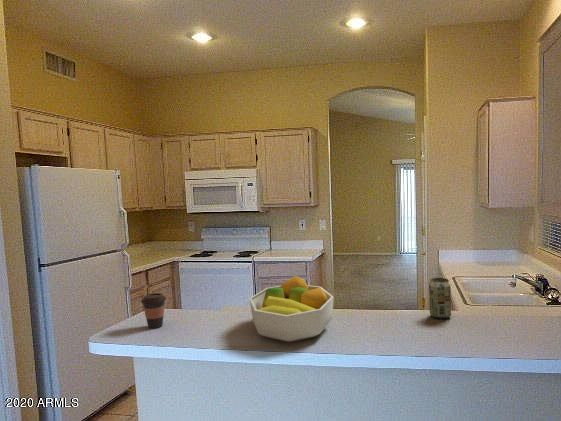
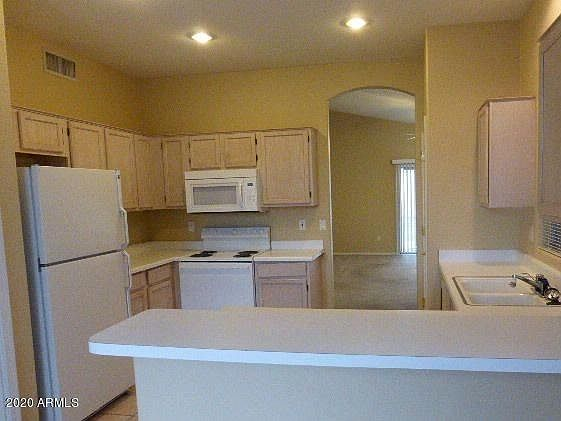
- fruit bowl (291, 305)
- coffee cup (154, 310)
- beverage can (440, 298)
